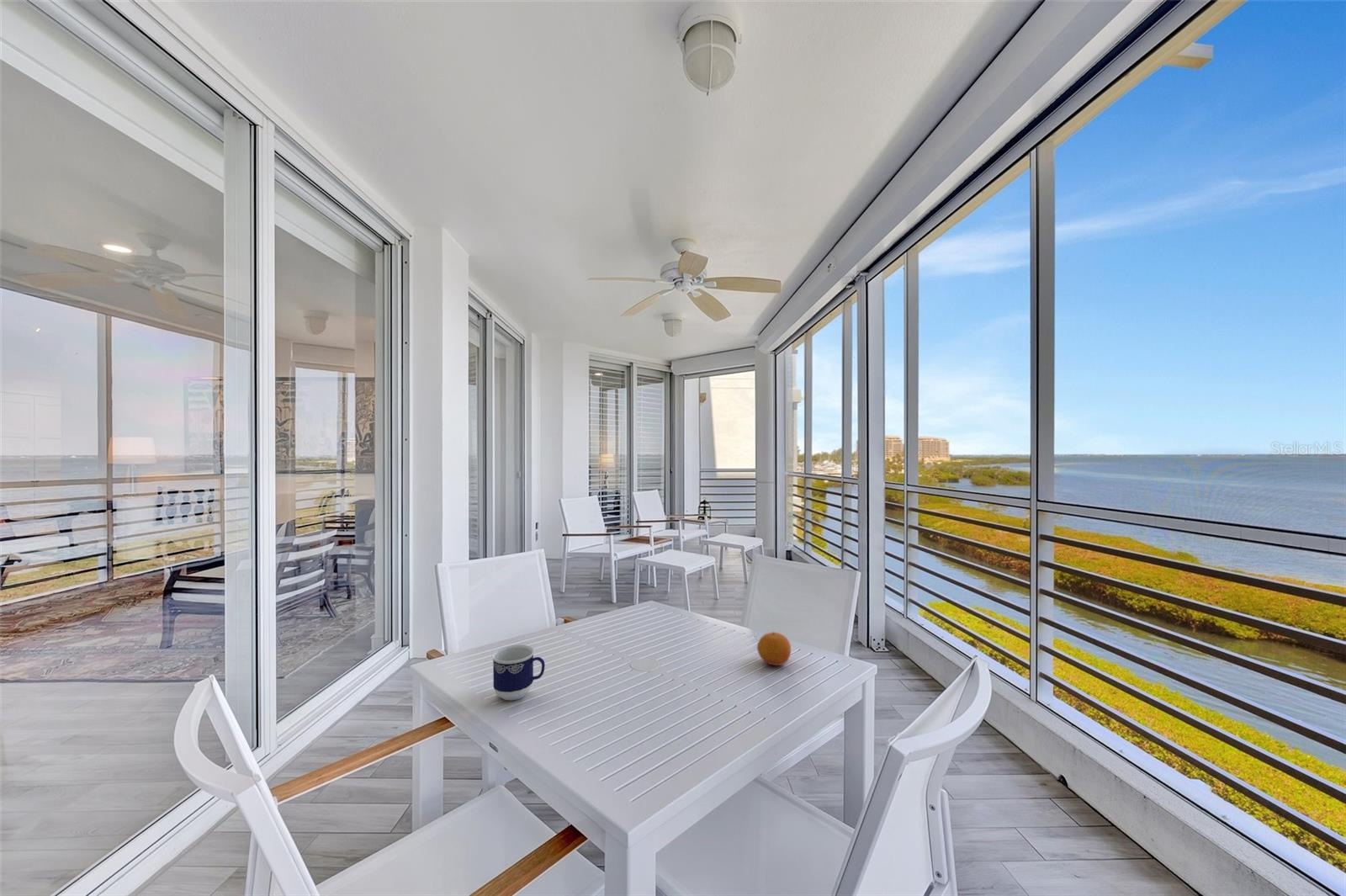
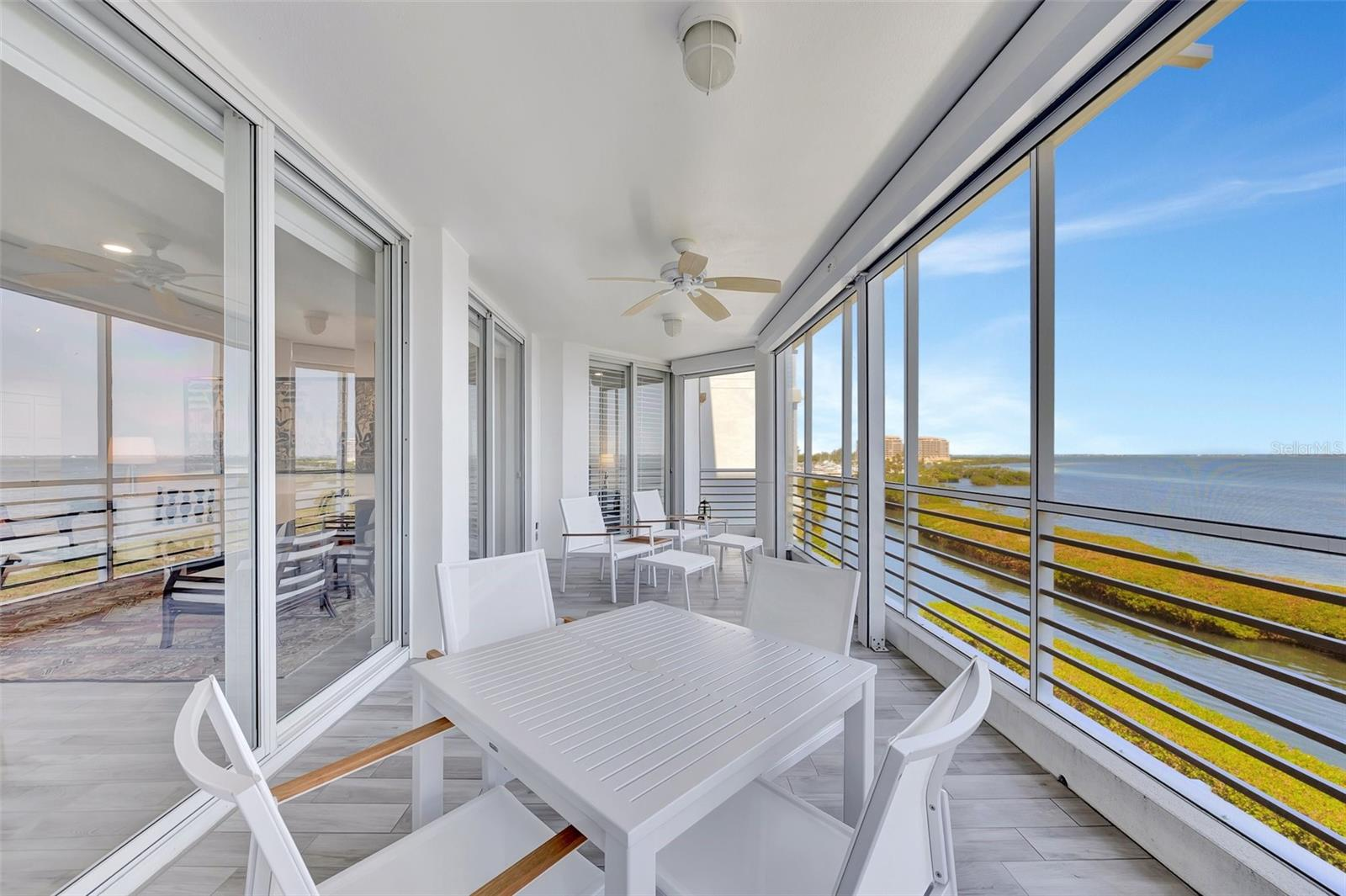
- cup (519, 674)
- fruit (774, 648)
